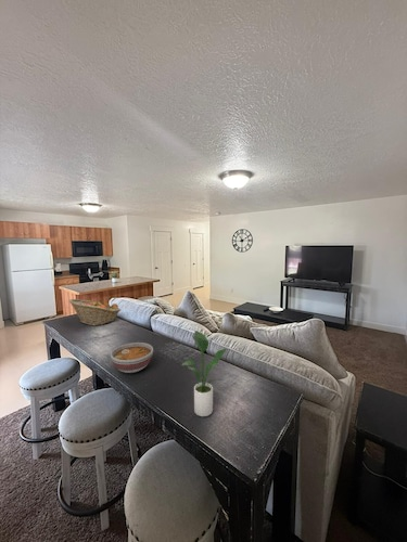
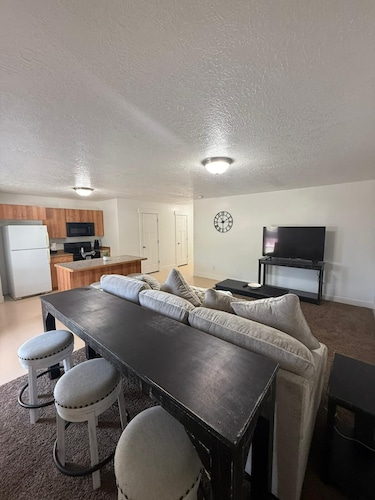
- bowl (132, 359)
- fruit basket (94, 309)
- potted plant (206, 371)
